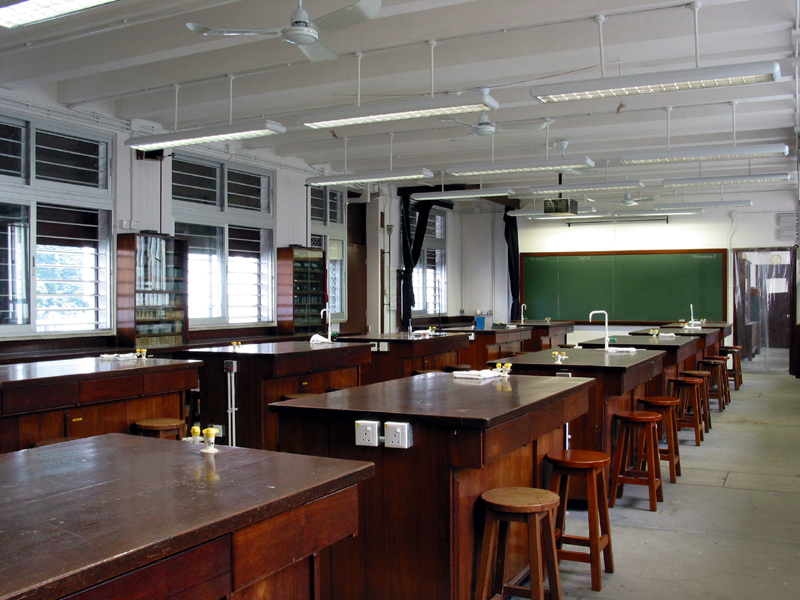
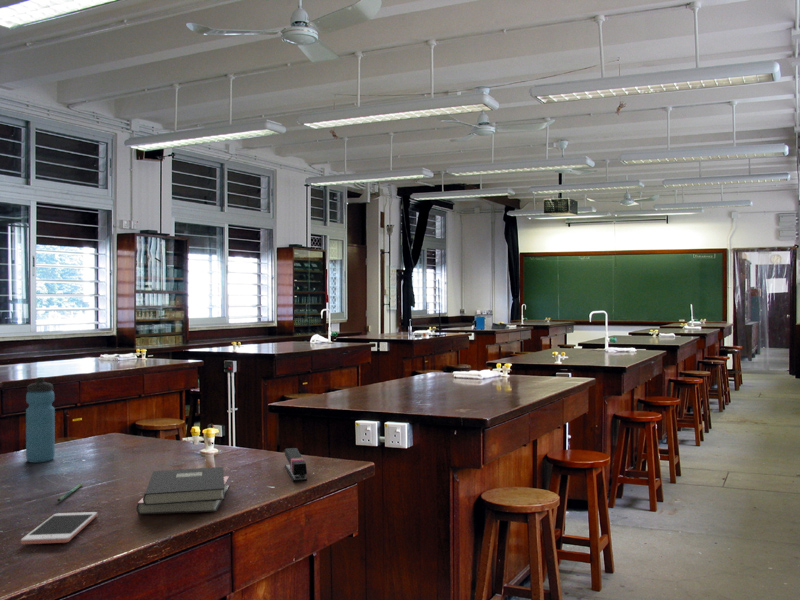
+ water bottle (40, 418)
+ hardback book (186, 489)
+ pen (70, 492)
+ cell phone (61, 527)
+ stapler (295, 463)
